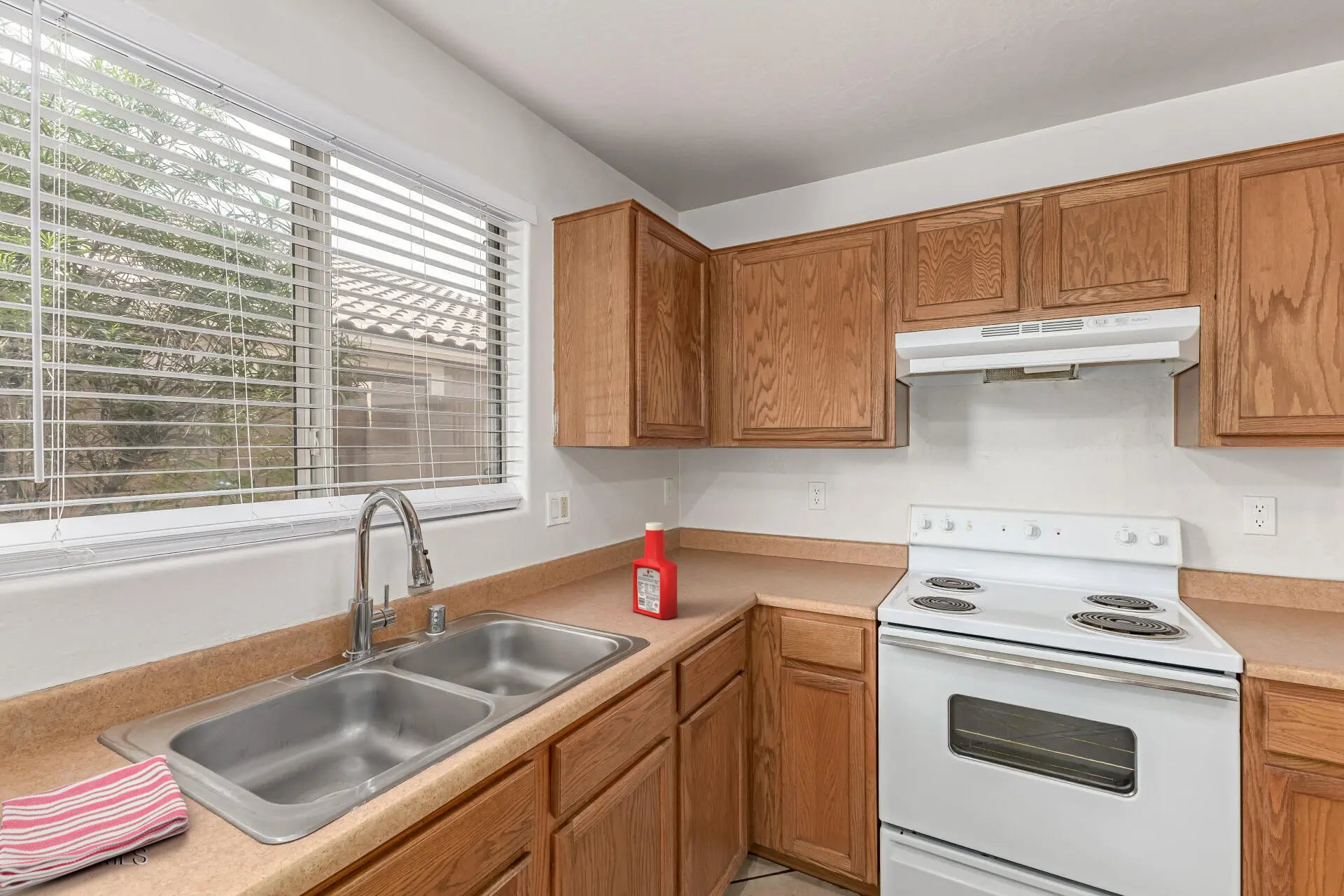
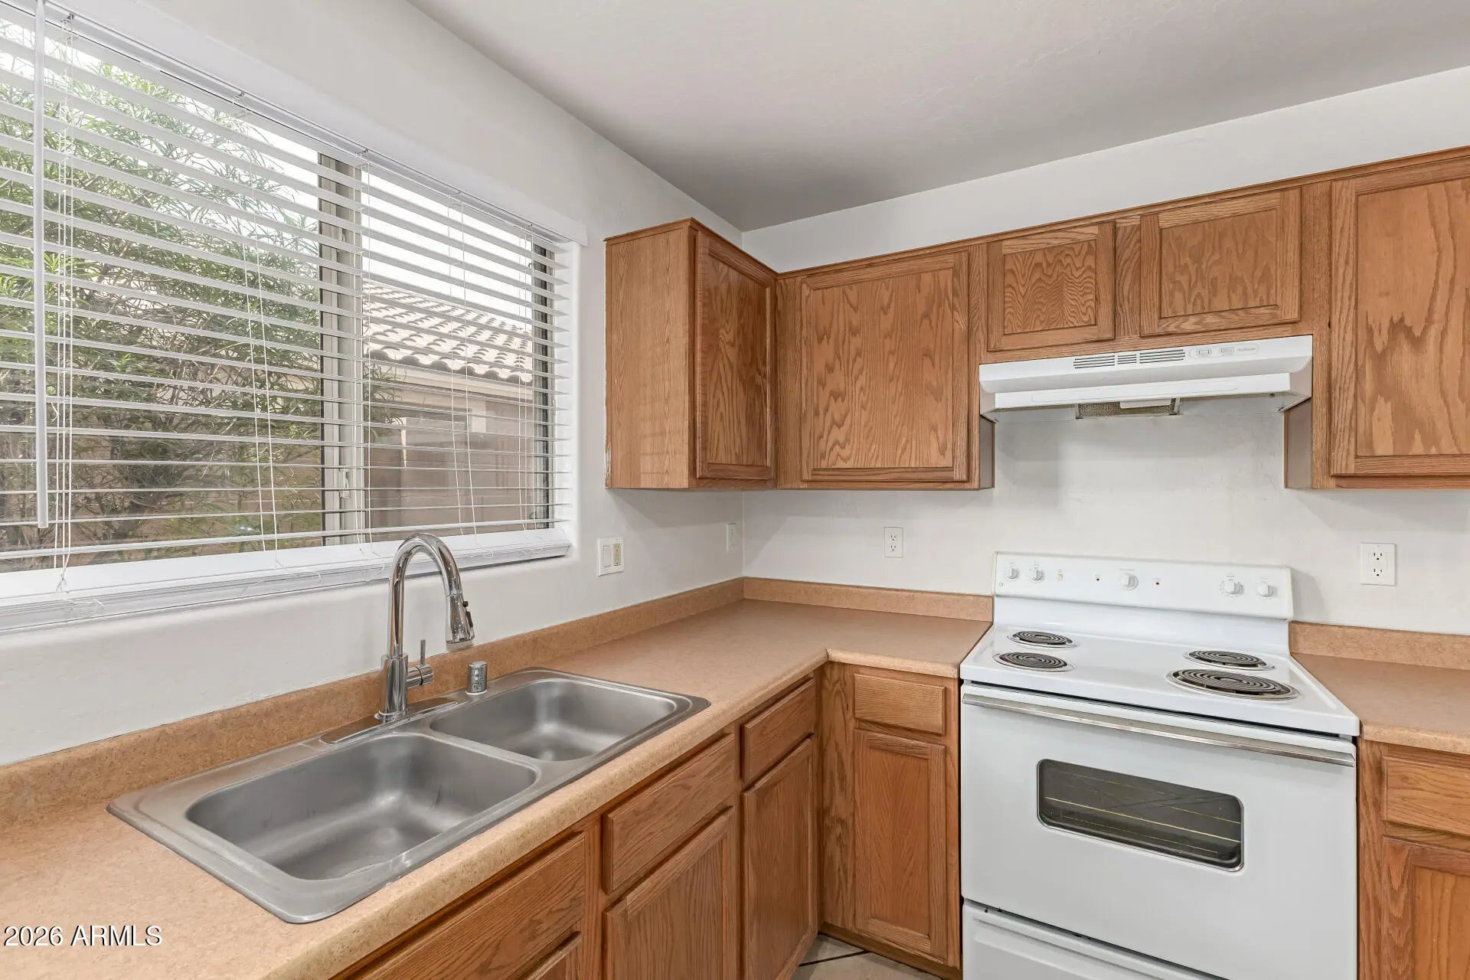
- dish towel (94, 810)
- soap bottle (654, 568)
